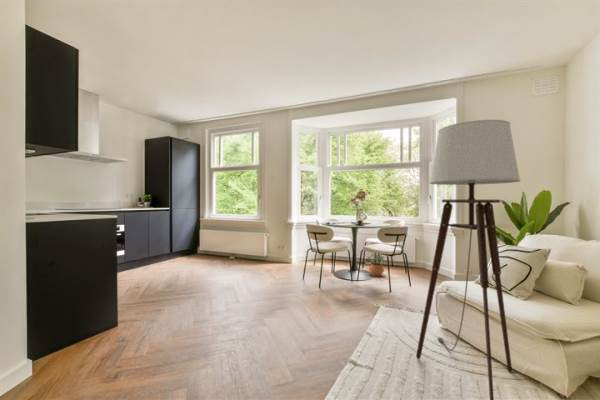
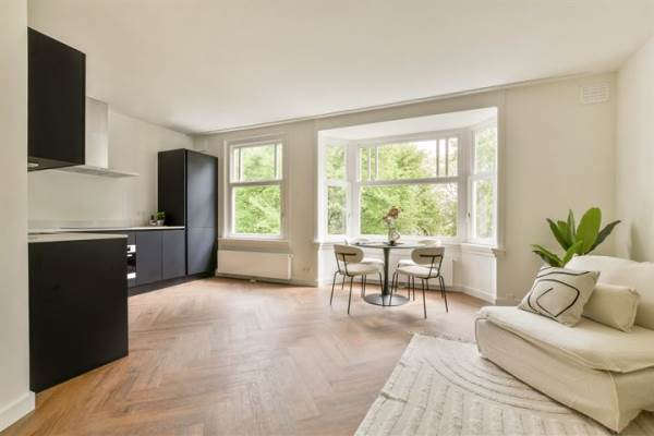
- floor lamp (469, 251)
- potted plant (376, 263)
